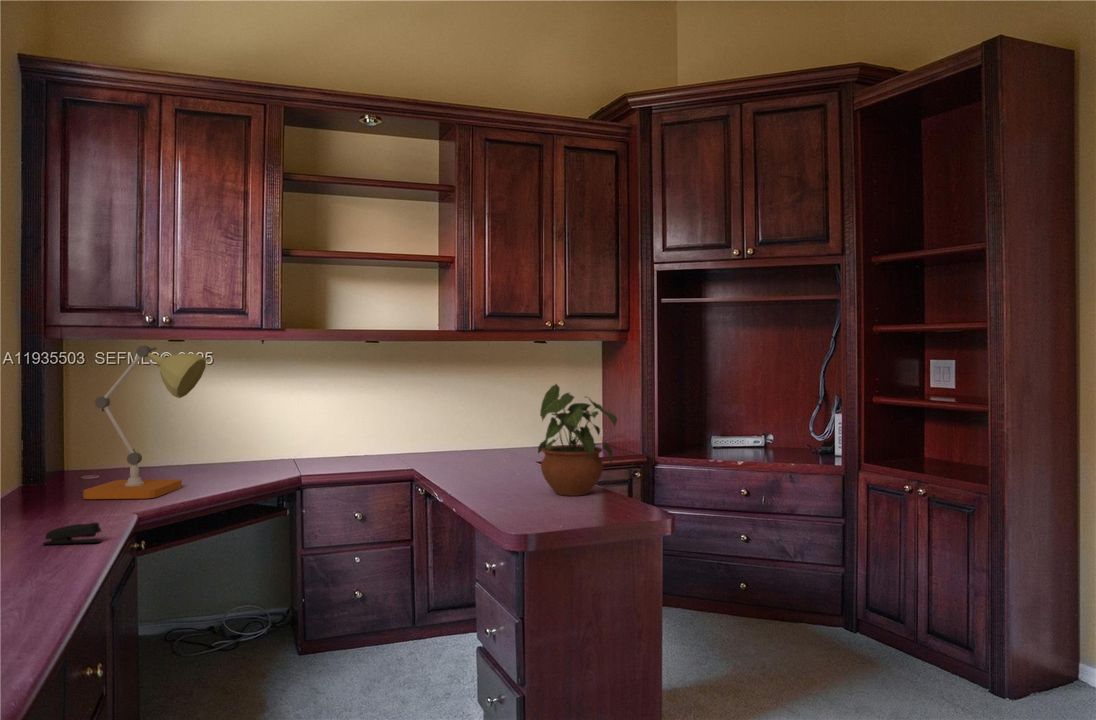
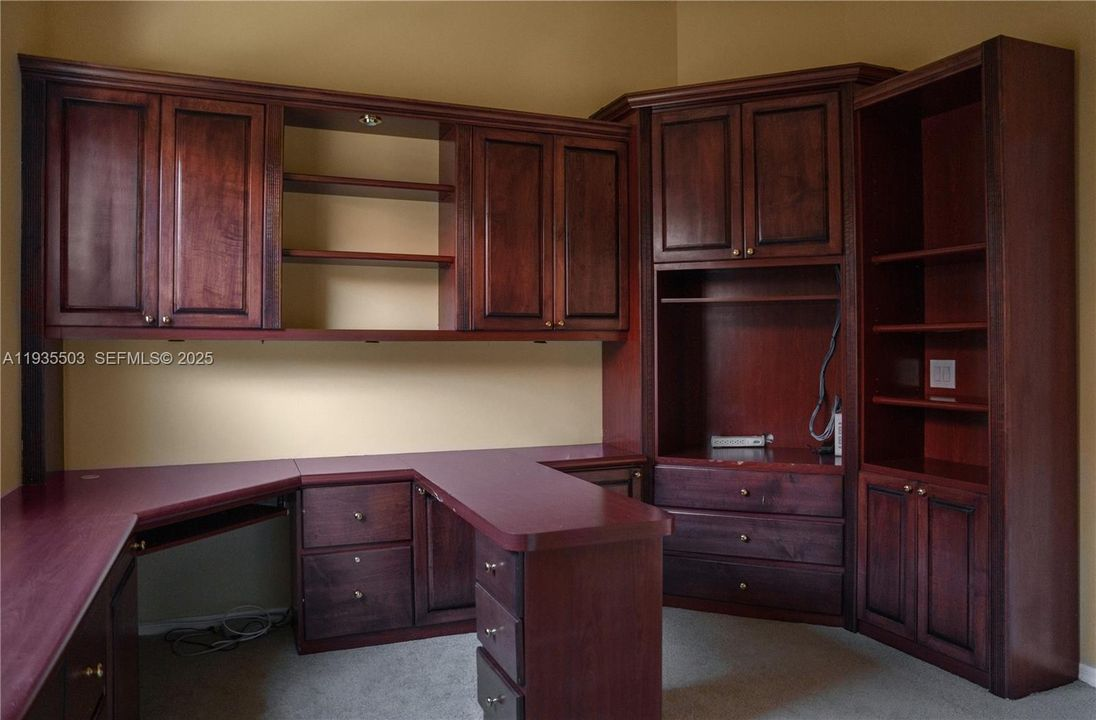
- stapler (72, 533)
- potted plant (567, 439)
- desk lamp (122, 432)
